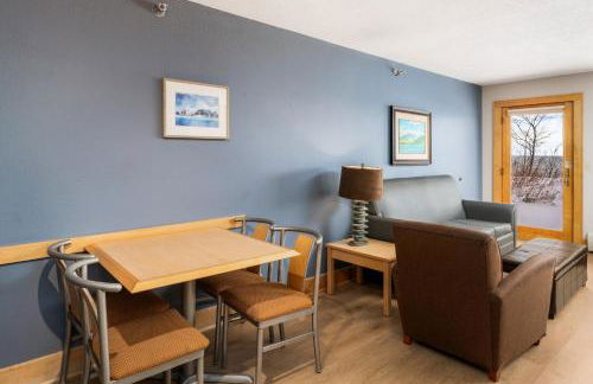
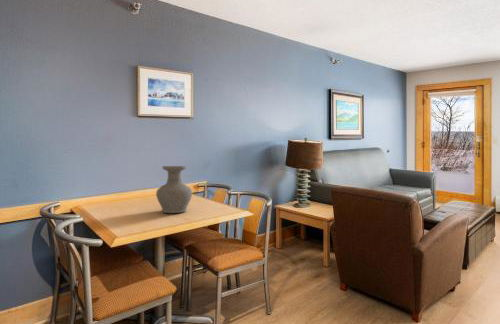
+ vase (174, 188)
